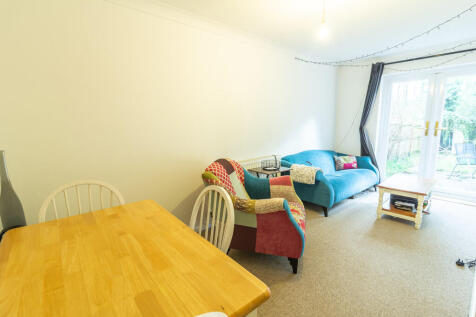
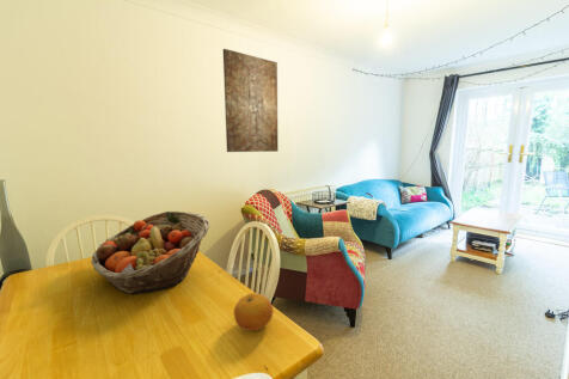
+ fruit basket (153, 246)
+ wall art (252, 105)
+ fruit (253, 311)
